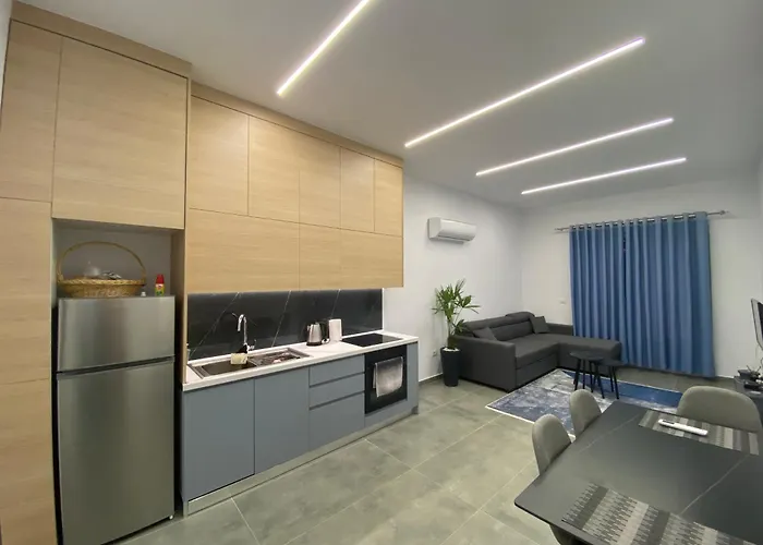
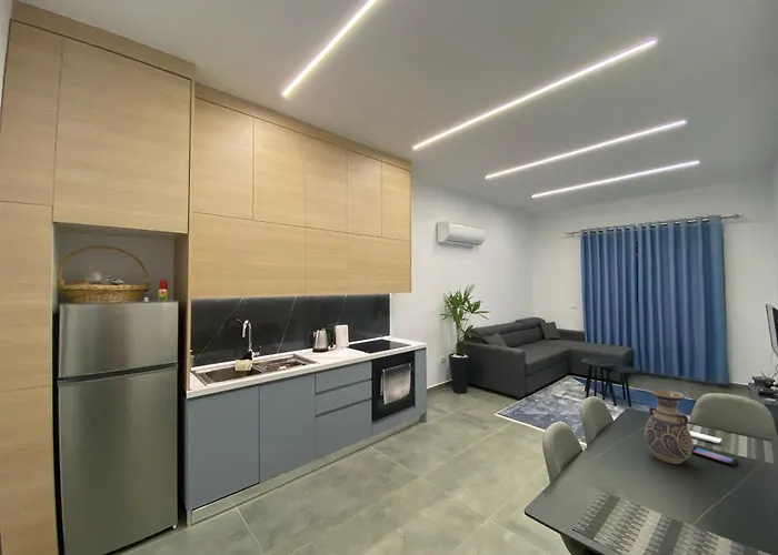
+ smartphone (712, 456)
+ vase (667, 425)
